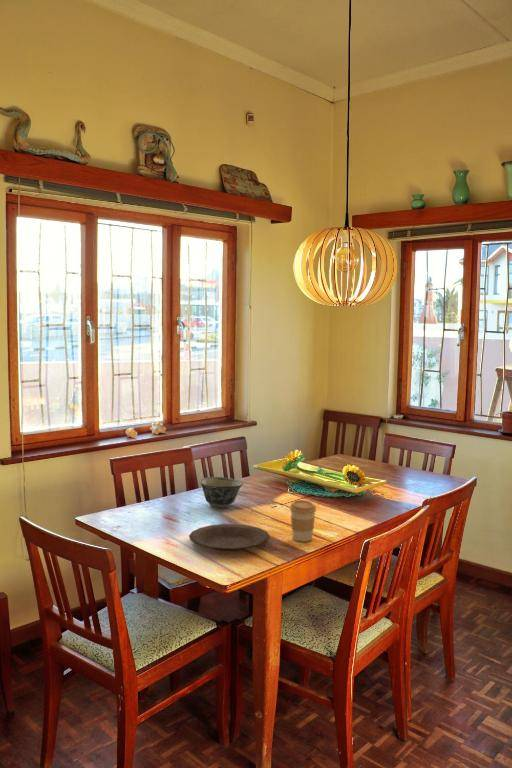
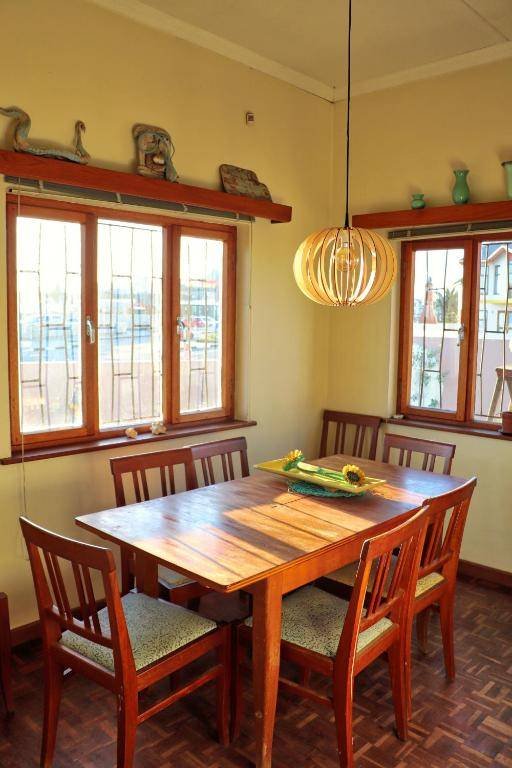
- coffee cup (302, 520)
- plate (229, 539)
- bowl (221, 492)
